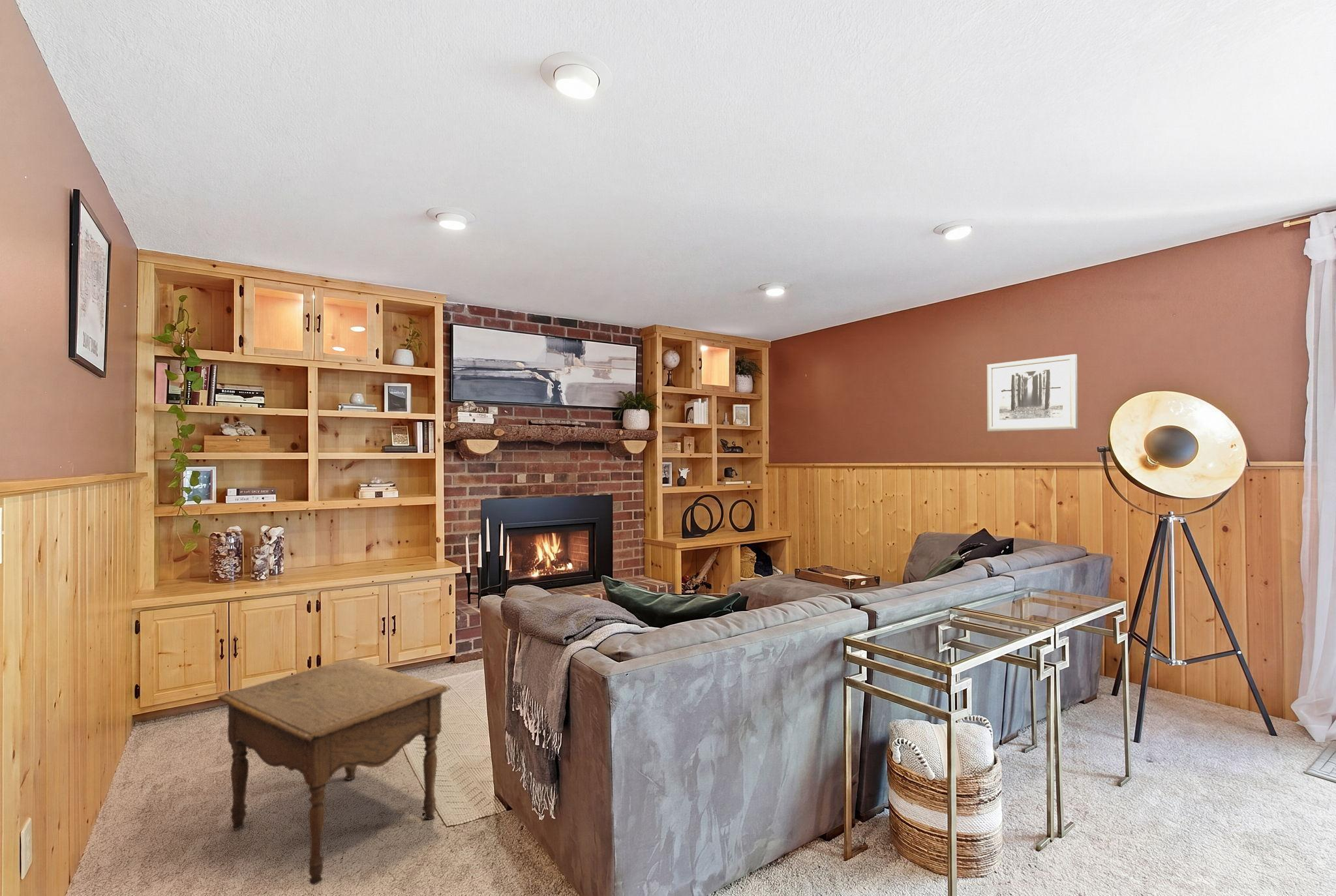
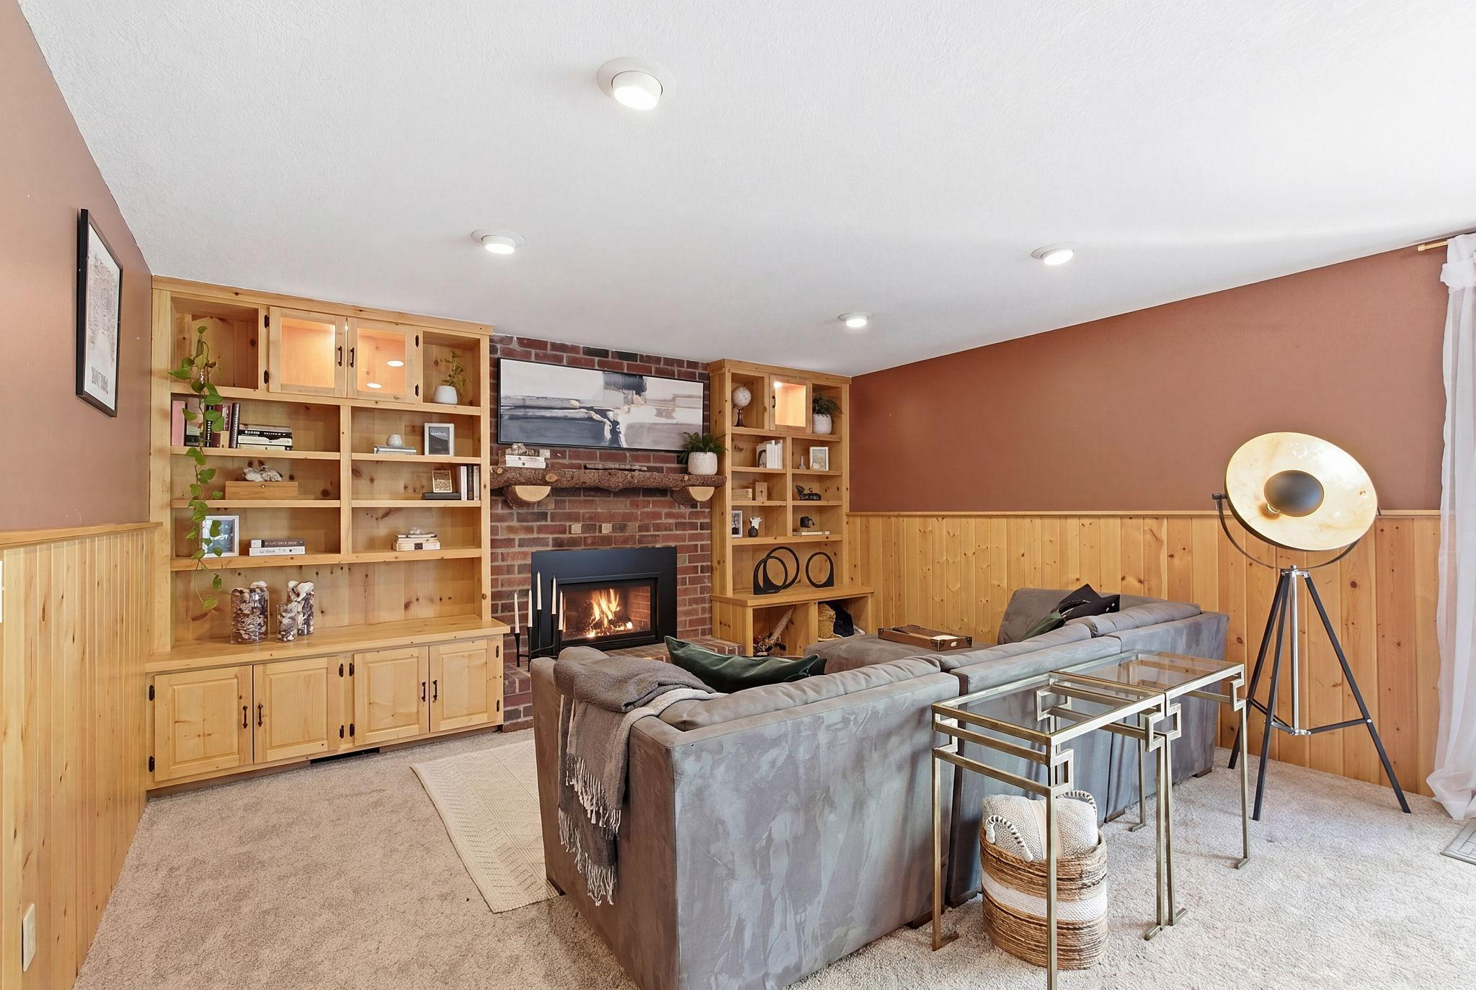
- wall art (1029, 395)
- side table (335, 755)
